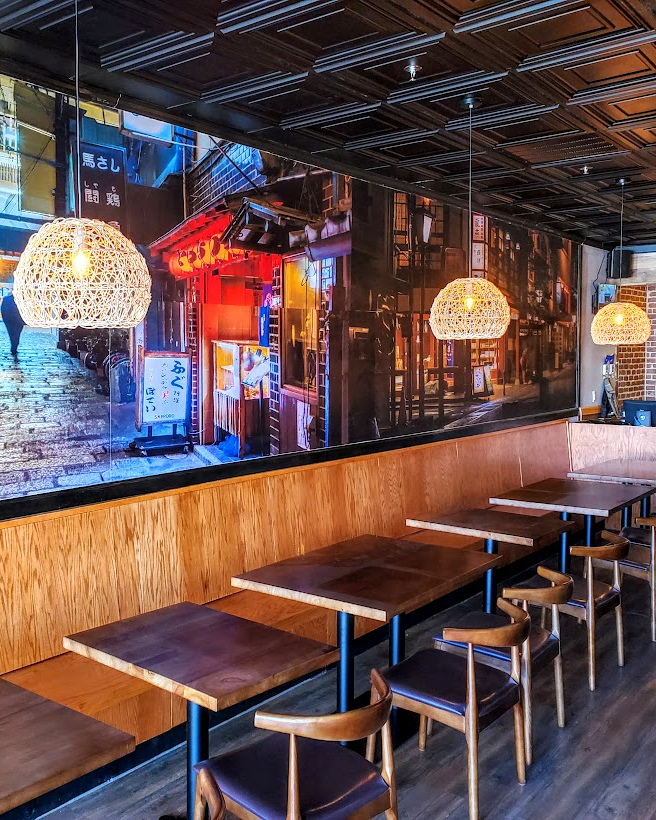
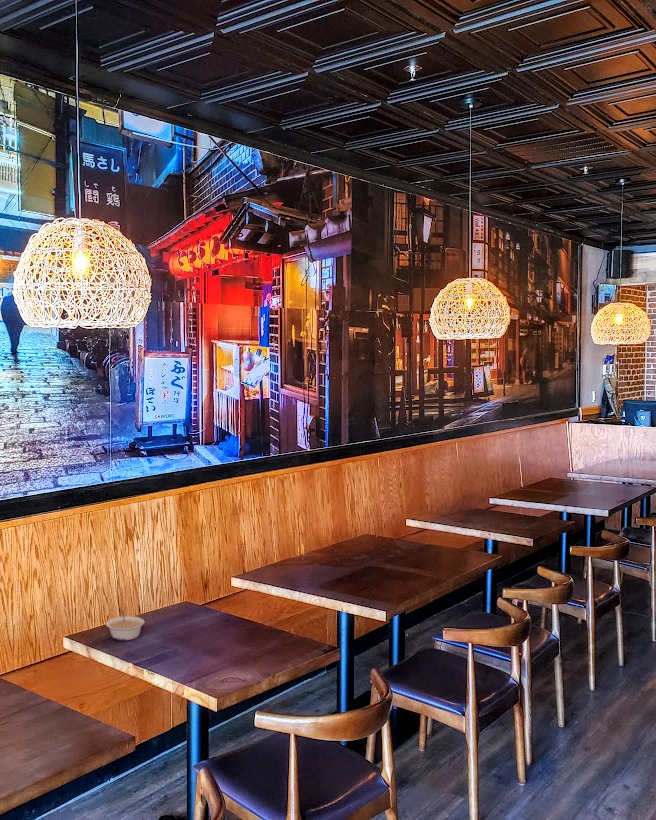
+ legume (124, 627)
